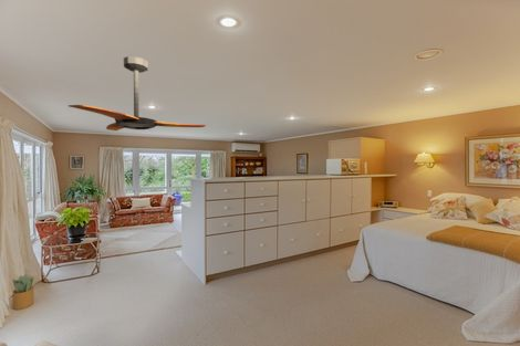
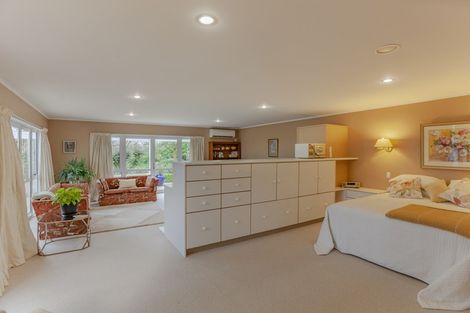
- potted plant (22, 291)
- ceiling fan (137, 96)
